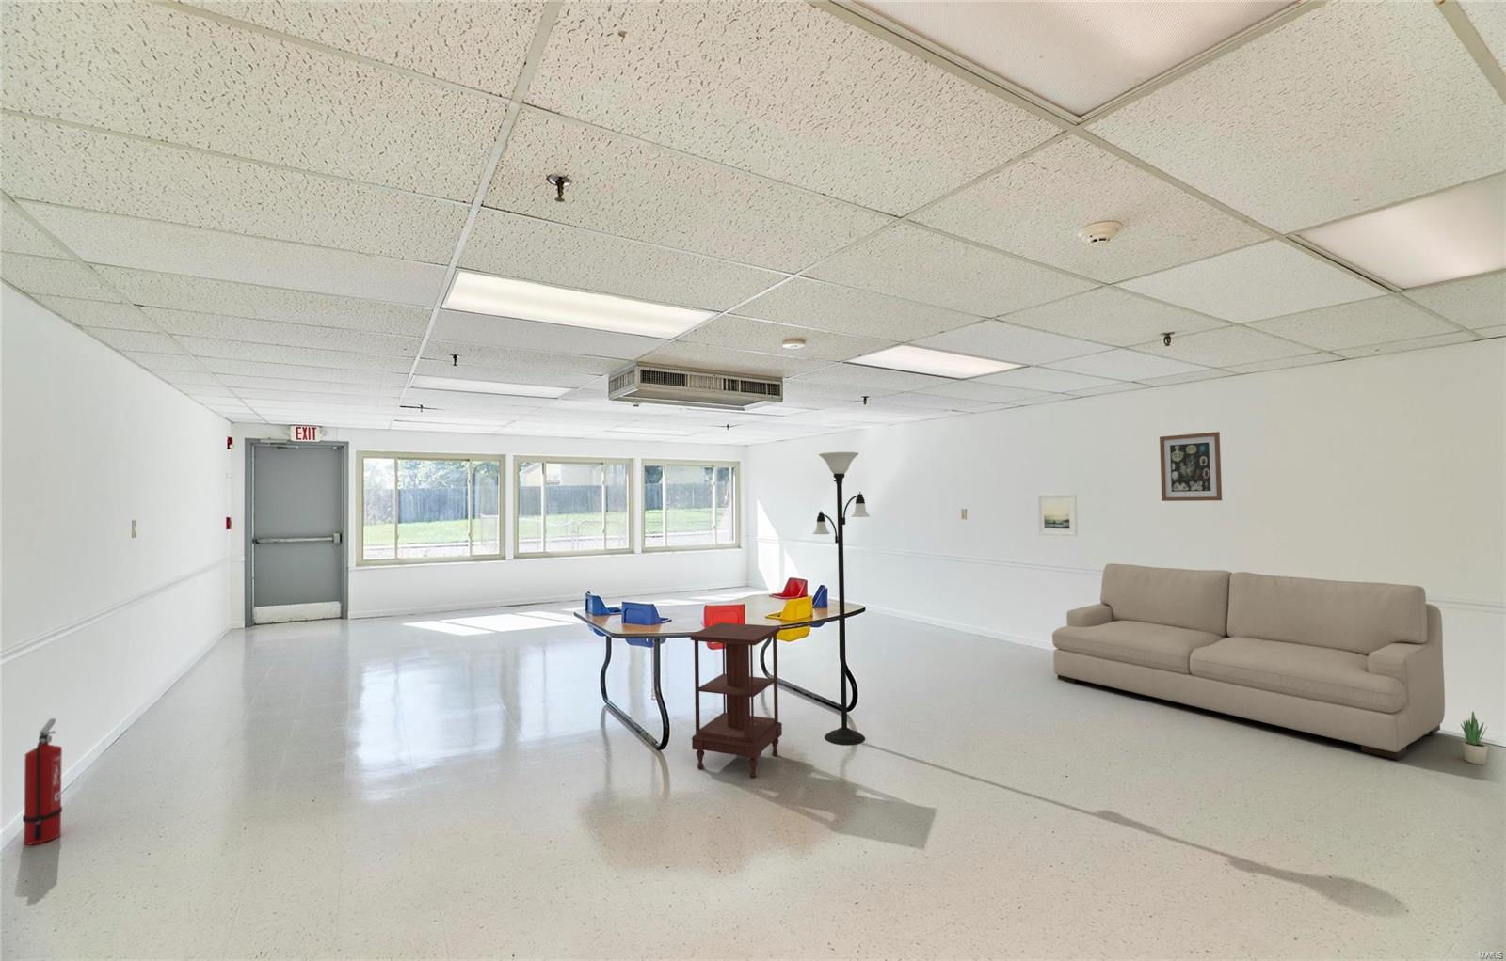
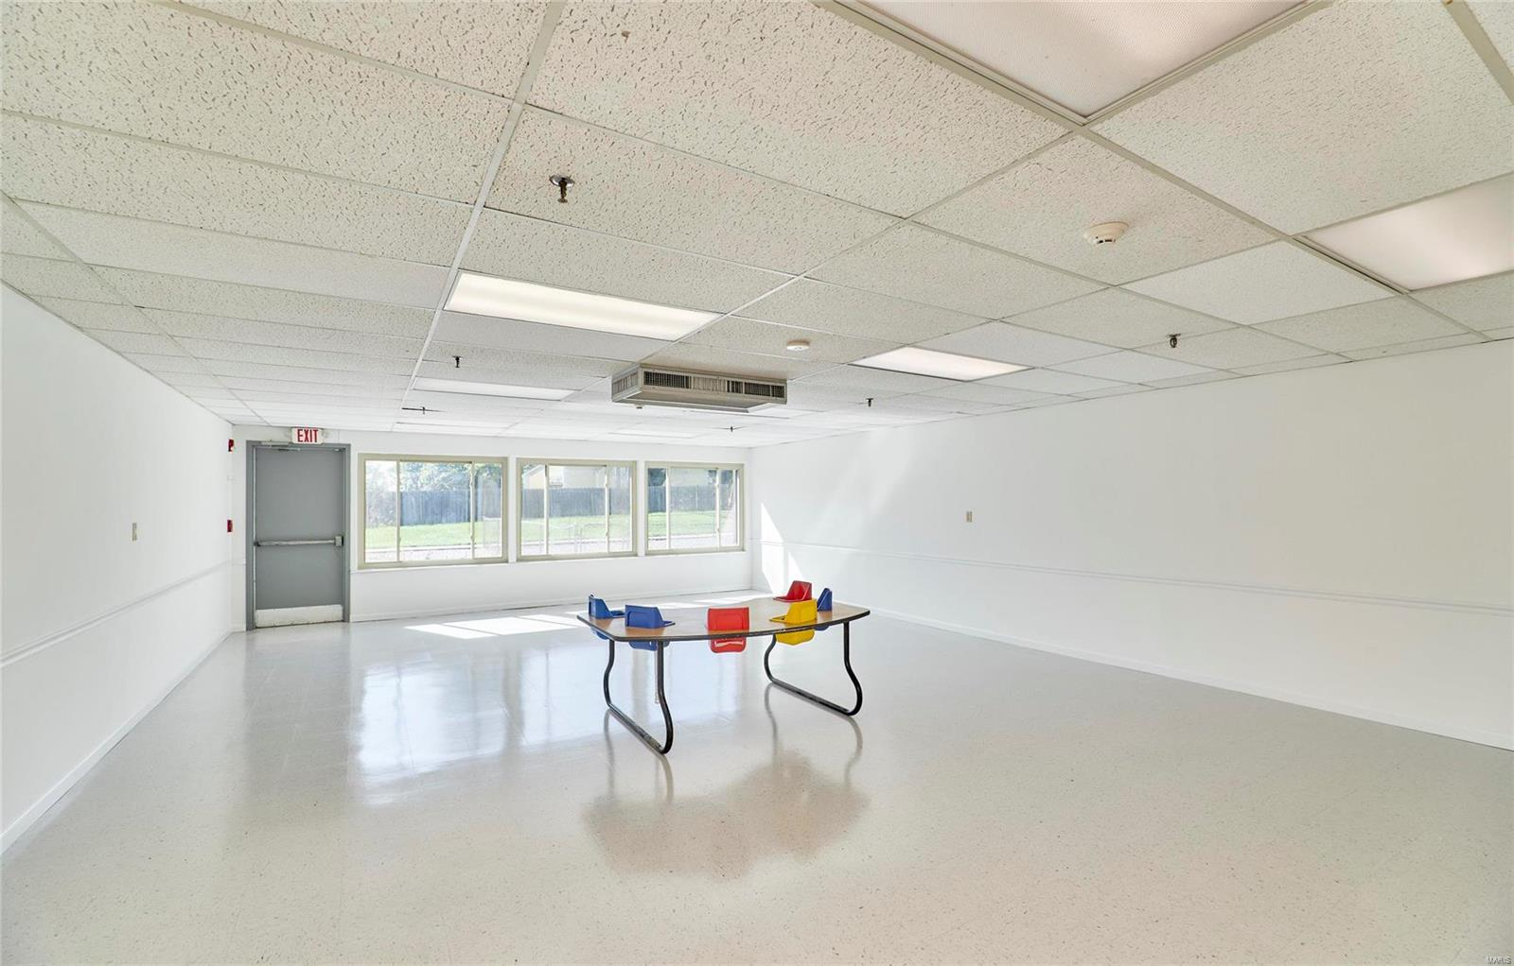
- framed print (1056, 515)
- wall art (1189, 467)
- fire extinguisher (44, 780)
- potted plant (1472, 736)
- sofa (1220, 637)
- side table (737, 696)
- floor lamp (842, 595)
